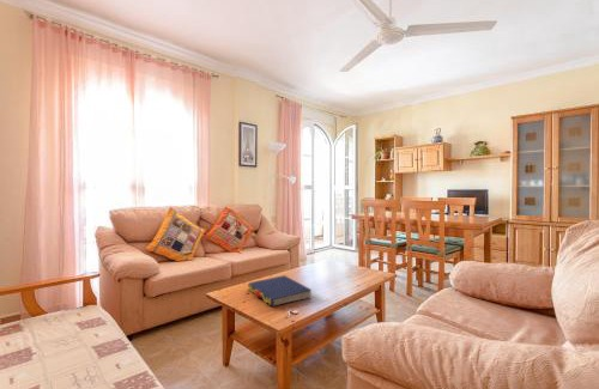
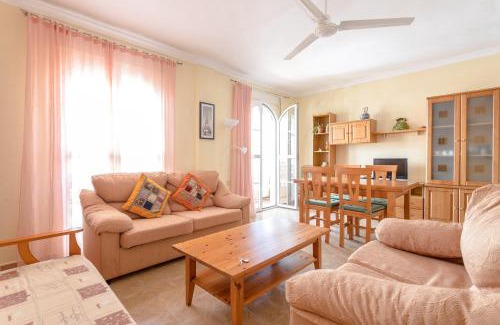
- book (277, 288)
